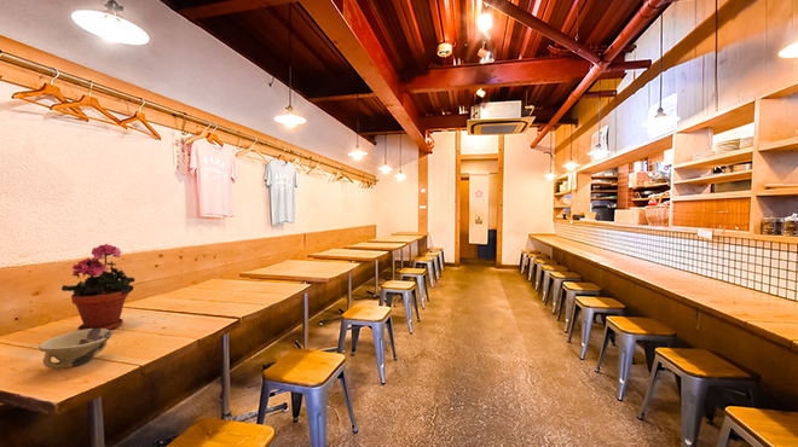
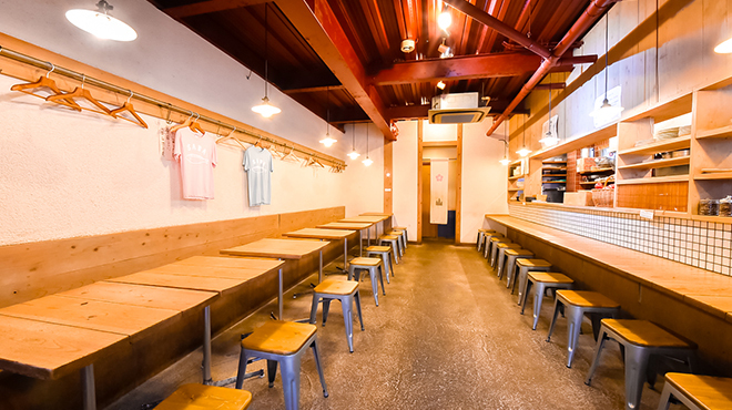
- bowl (77, 349)
- potted plant (100, 285)
